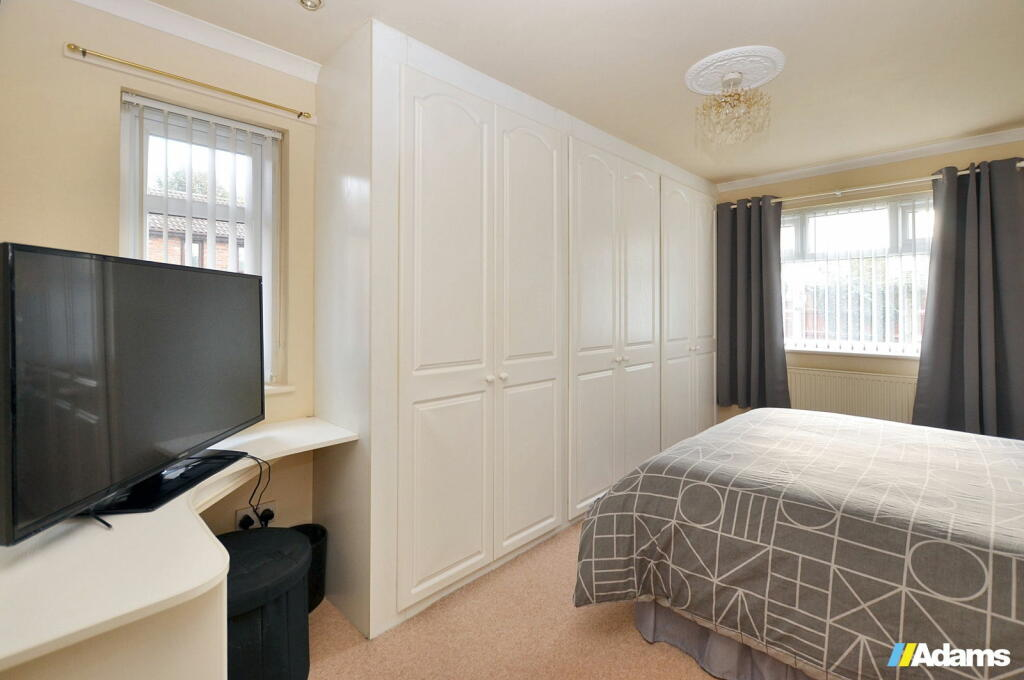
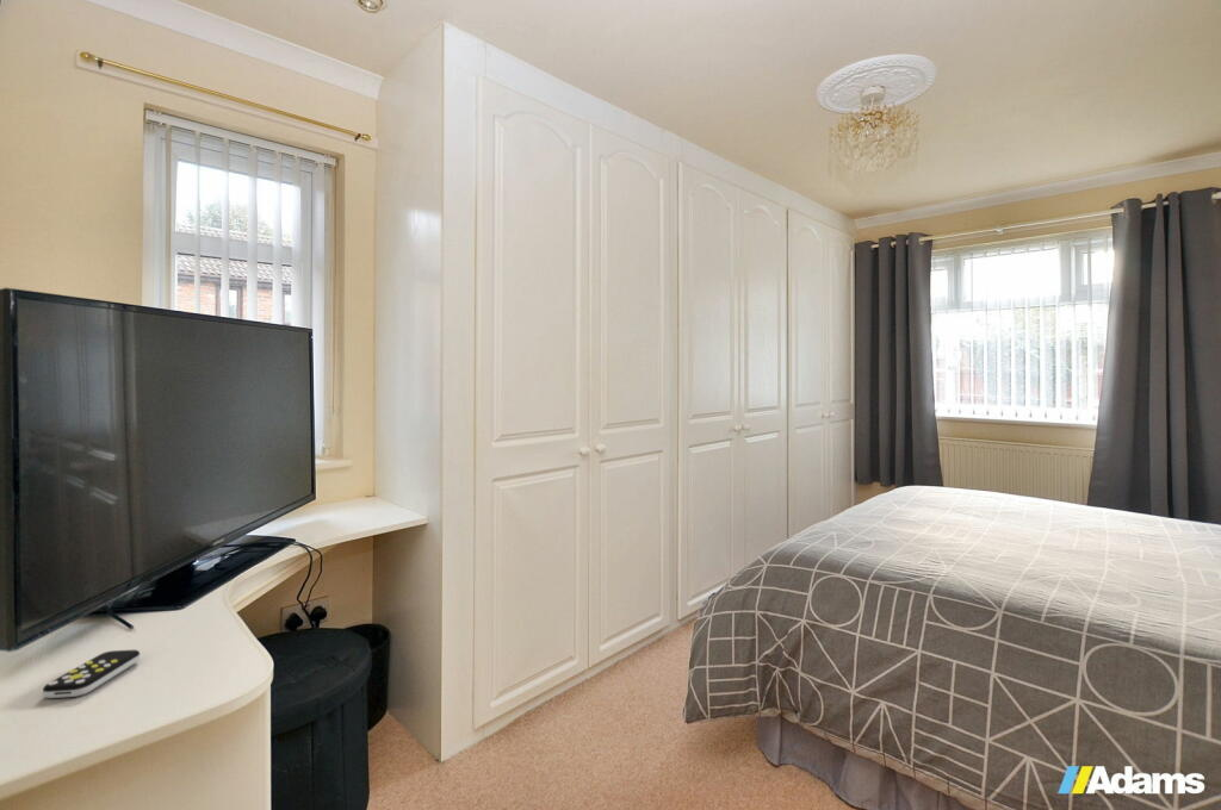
+ remote control (94, 672)
